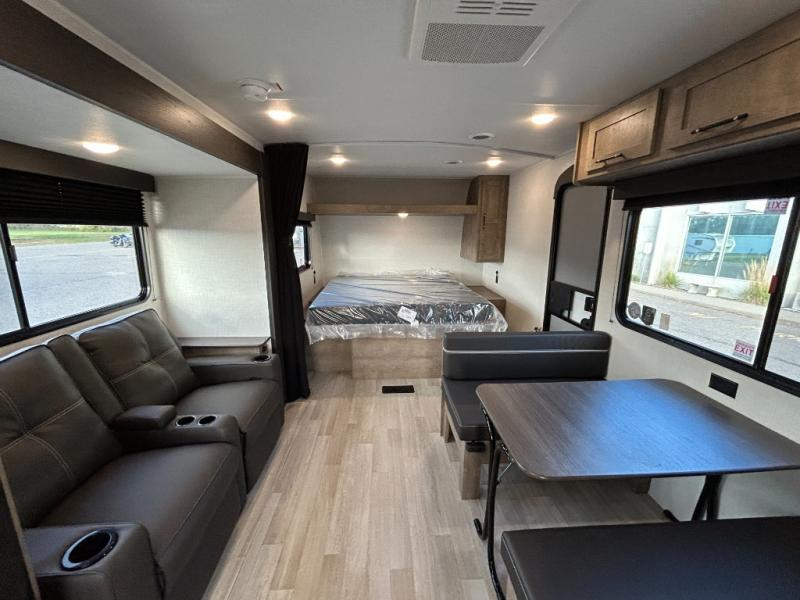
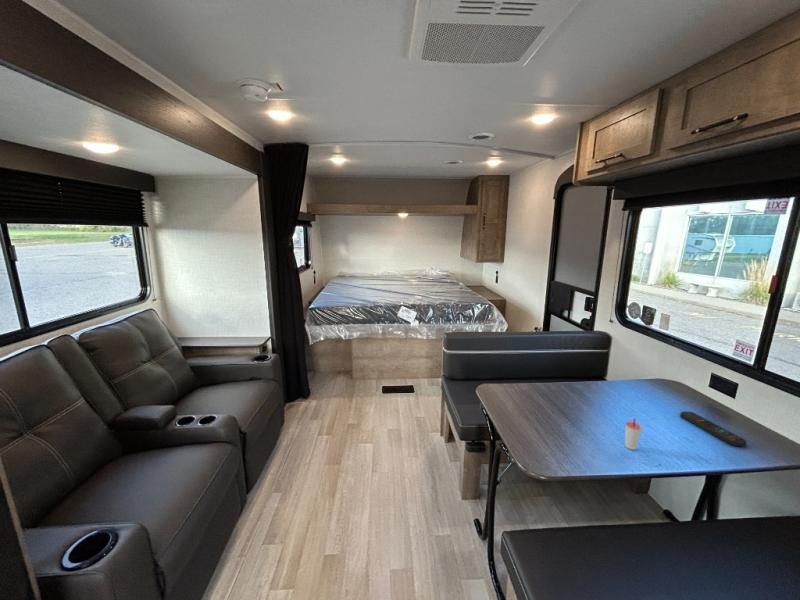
+ cup (632, 432)
+ remote control (710, 427)
